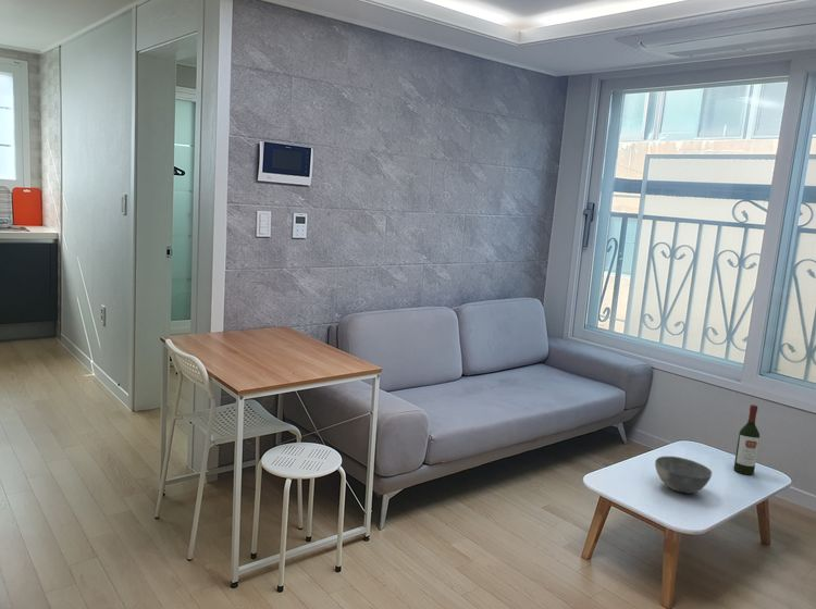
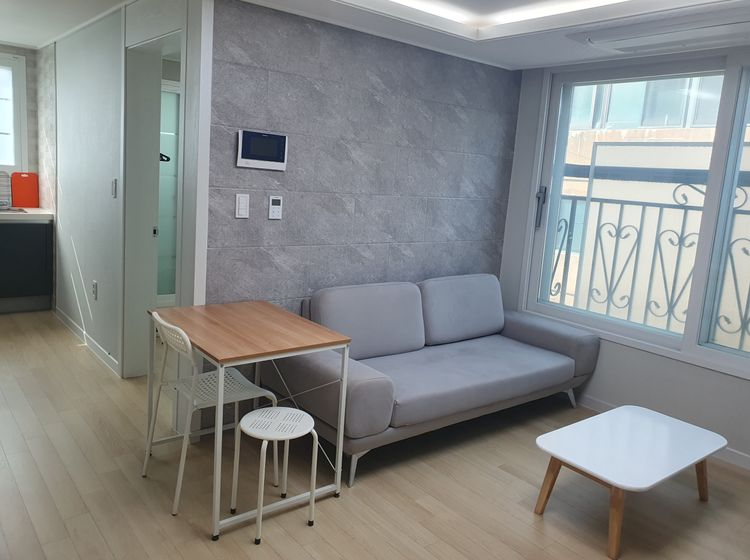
- bowl (681, 476)
- wine bottle (749, 438)
